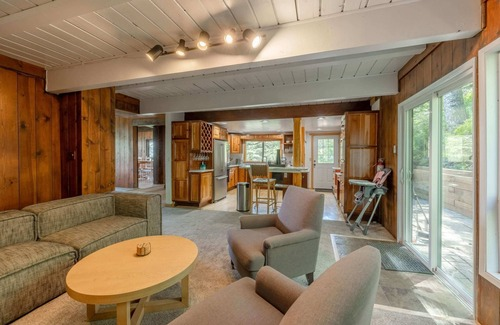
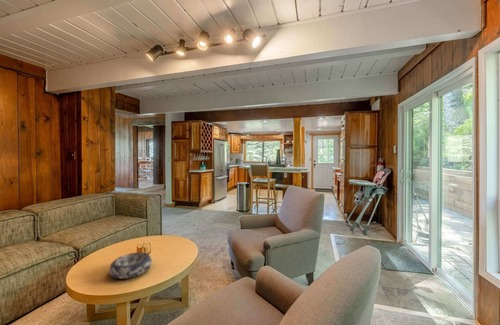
+ decorative bowl (131, 264)
